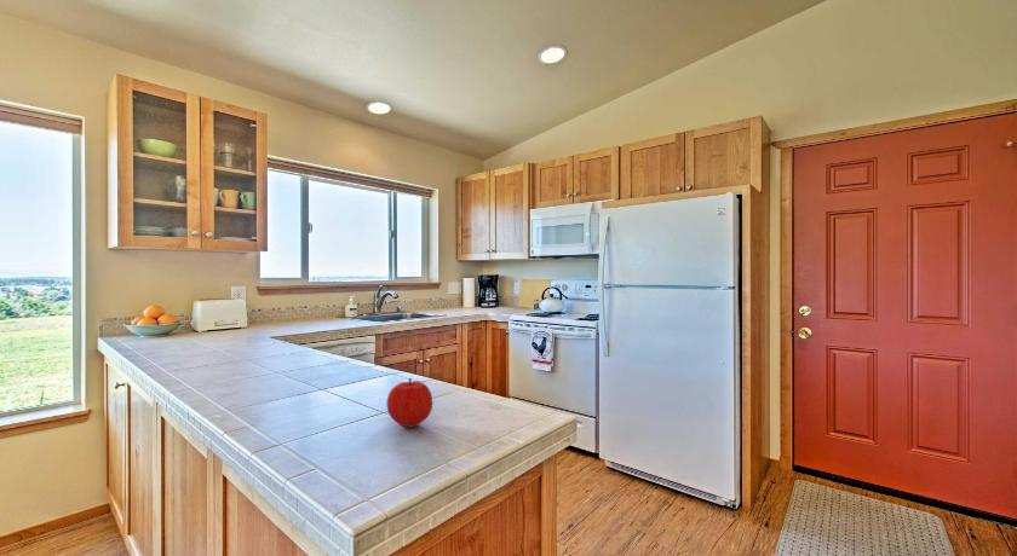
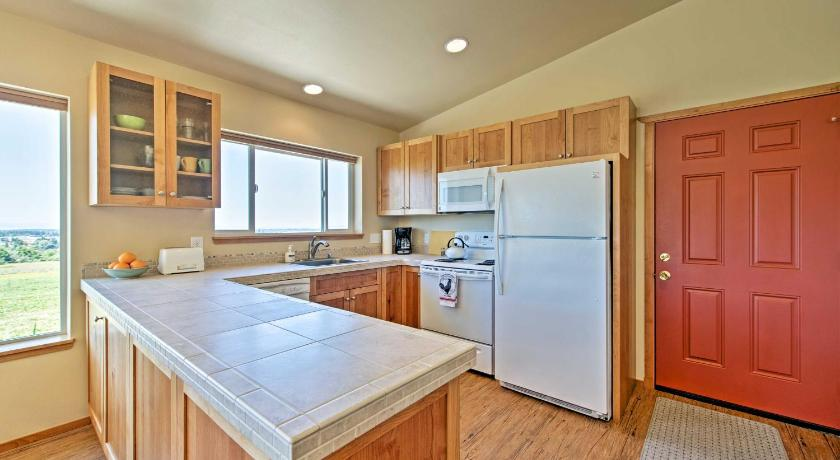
- fruit (409, 401)
